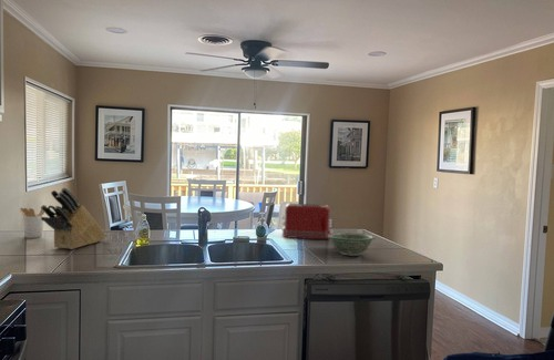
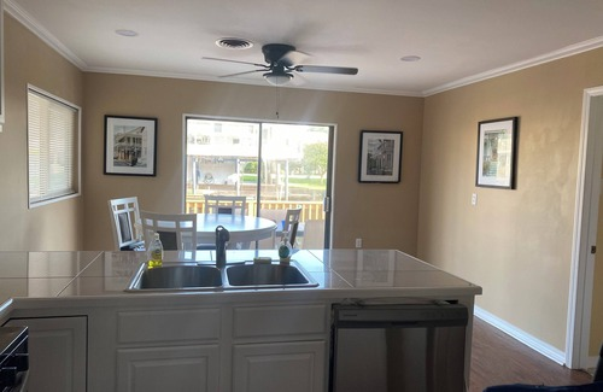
- knife block (74, 216)
- toaster (307, 220)
- utensil holder (31, 220)
- bowl (350, 244)
